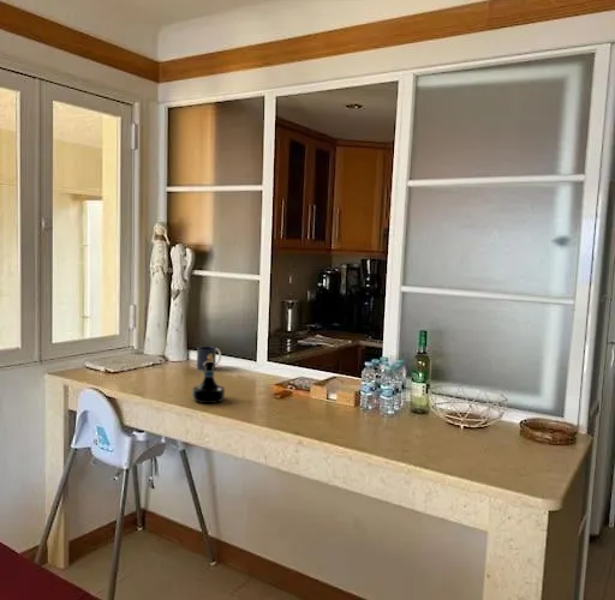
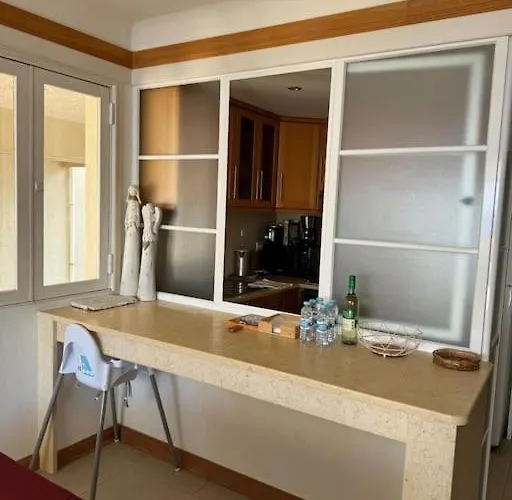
- tequila bottle (208, 380)
- mug (209, 358)
